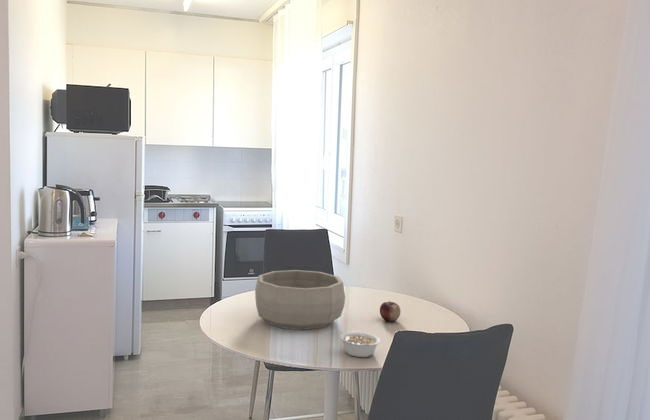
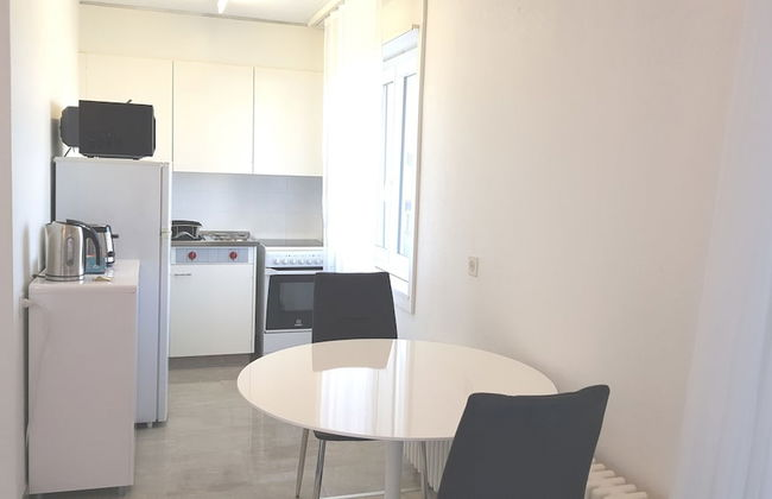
- apple (390, 310)
- legume (361, 344)
- decorative bowl (299, 299)
